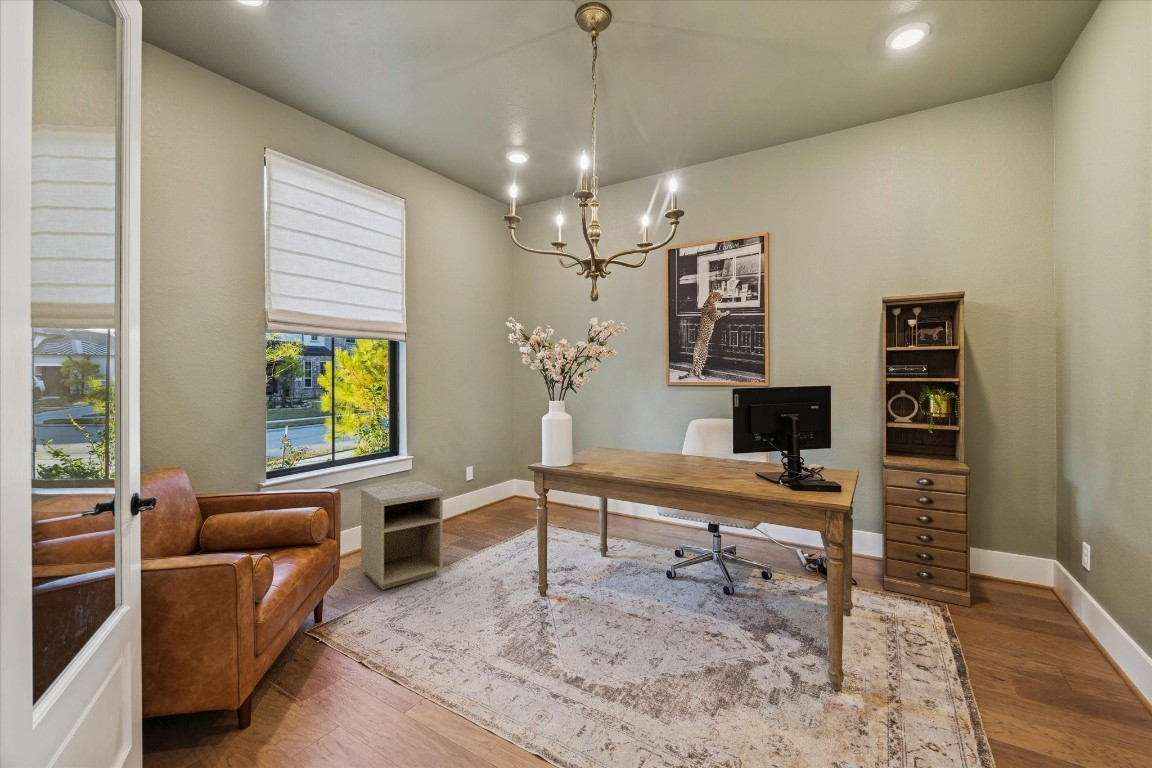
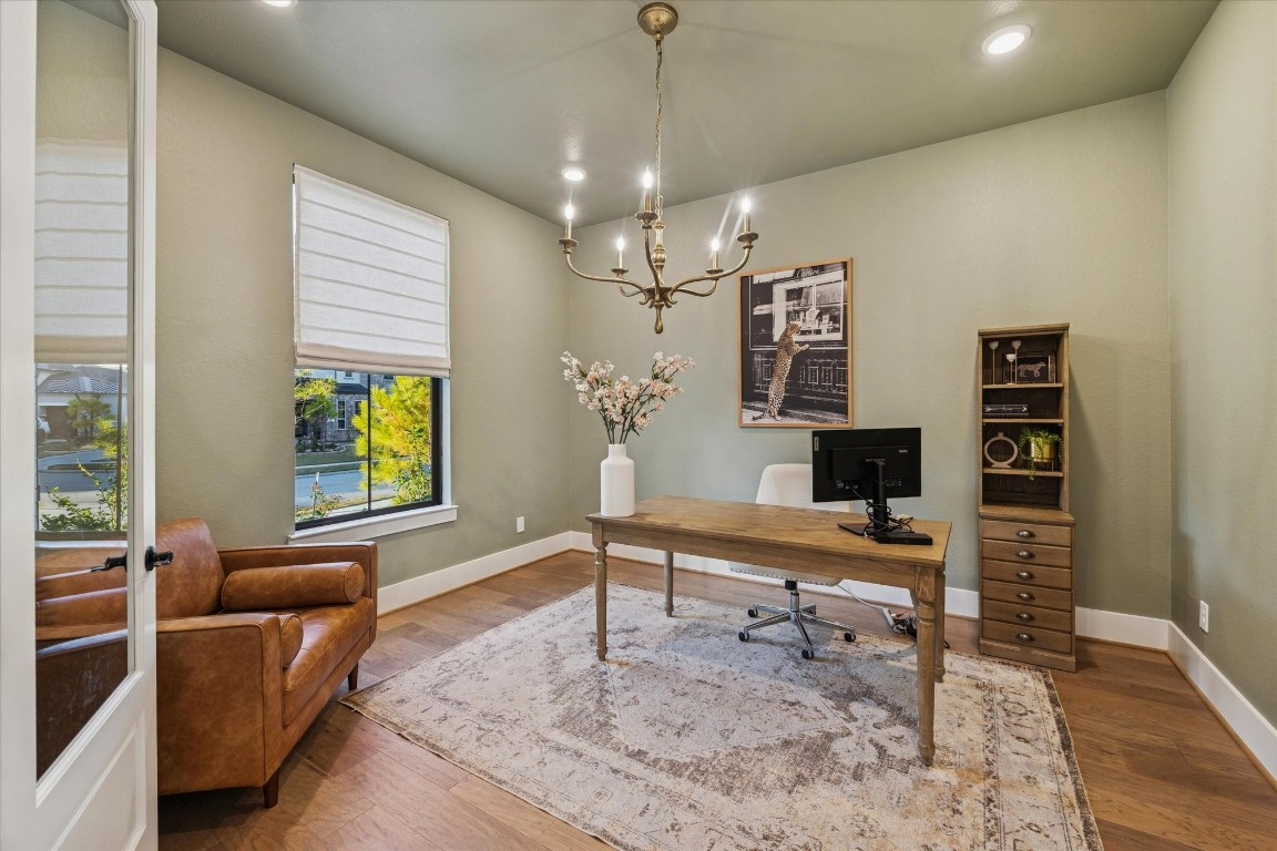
- nightstand (401, 532)
